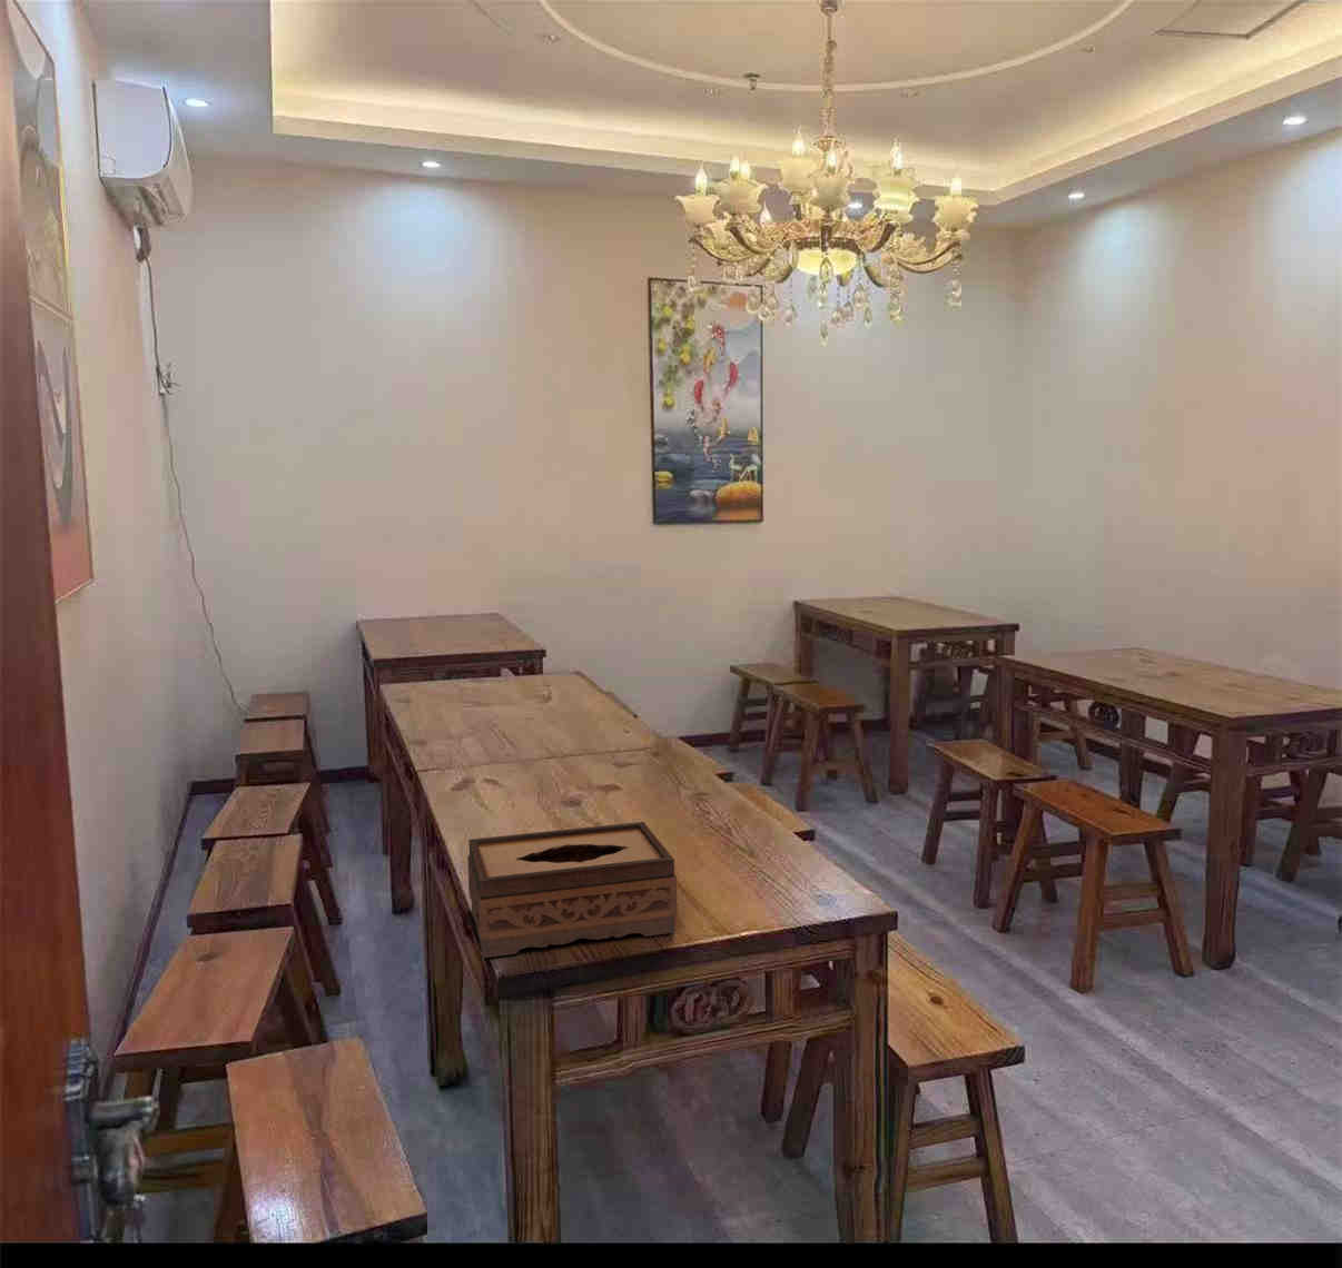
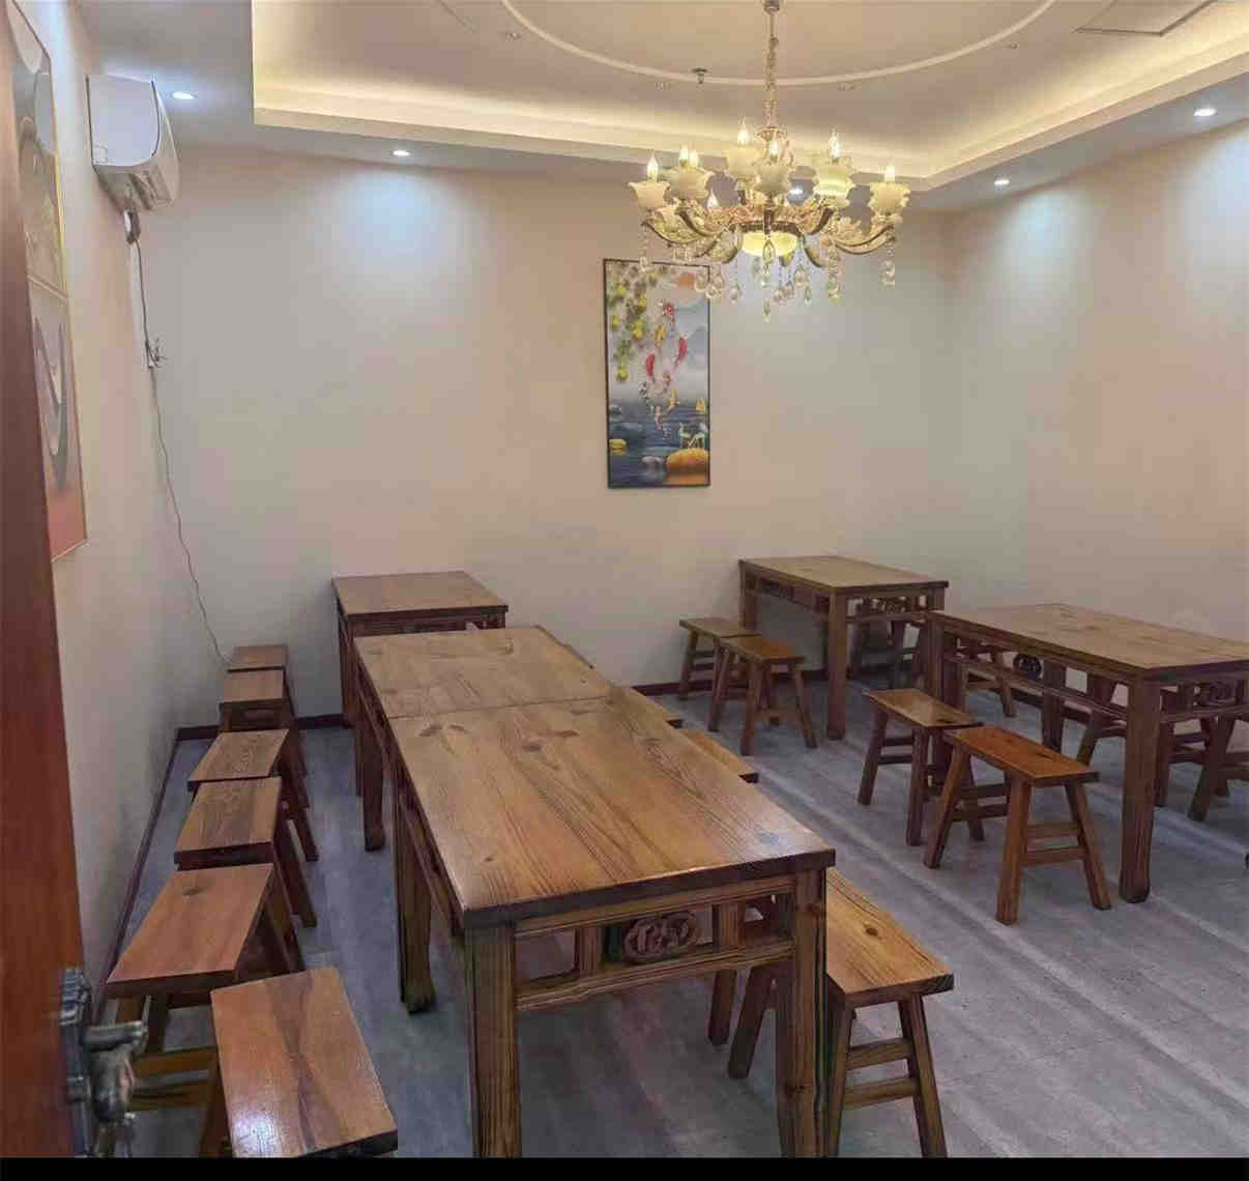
- tissue box (569, 884)
